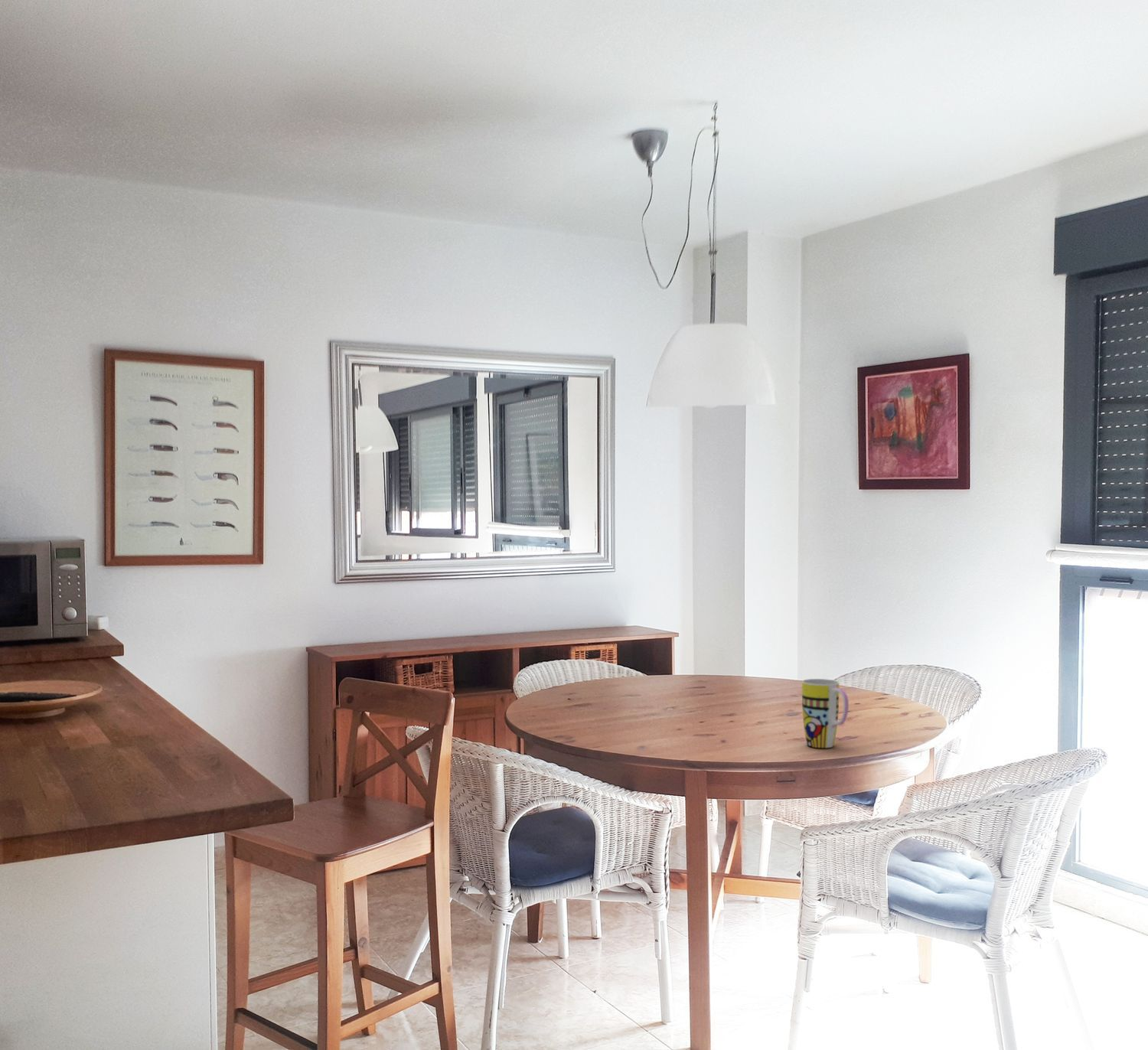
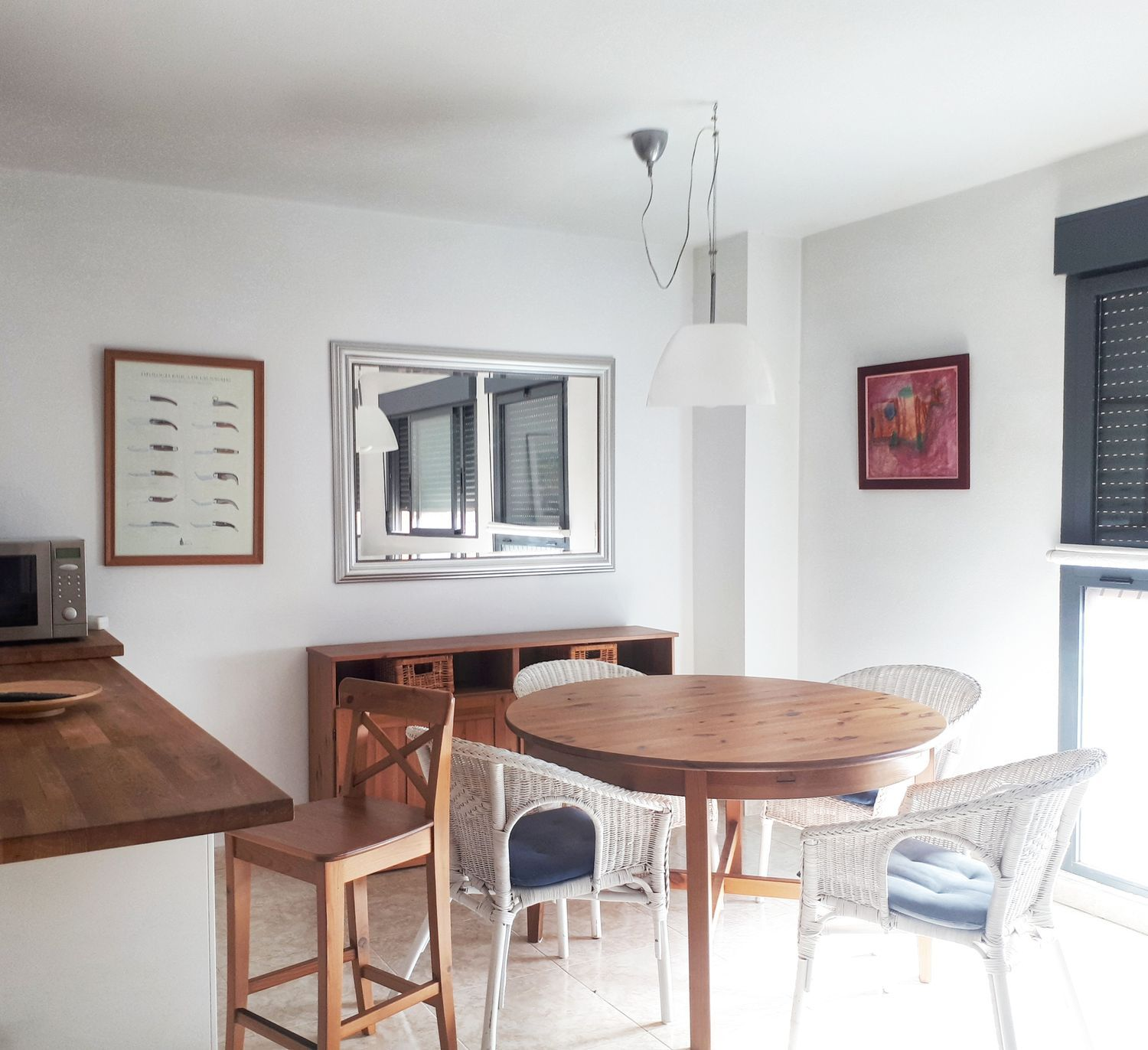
- mug (827, 715)
